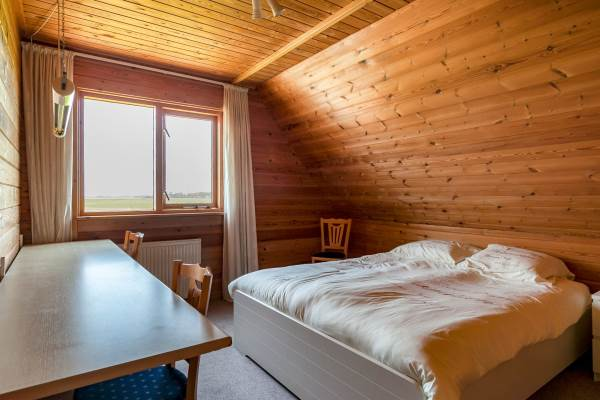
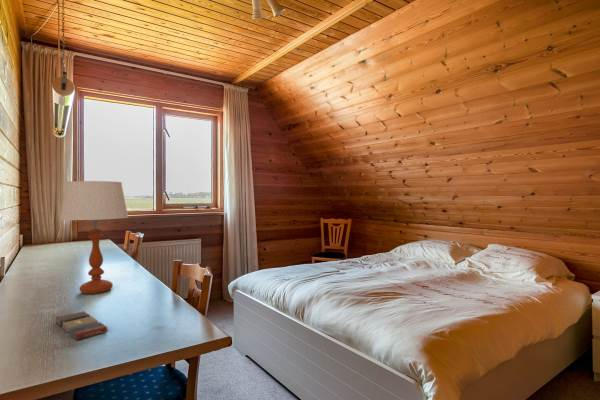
+ book set (80, 324)
+ table lamp (95, 236)
